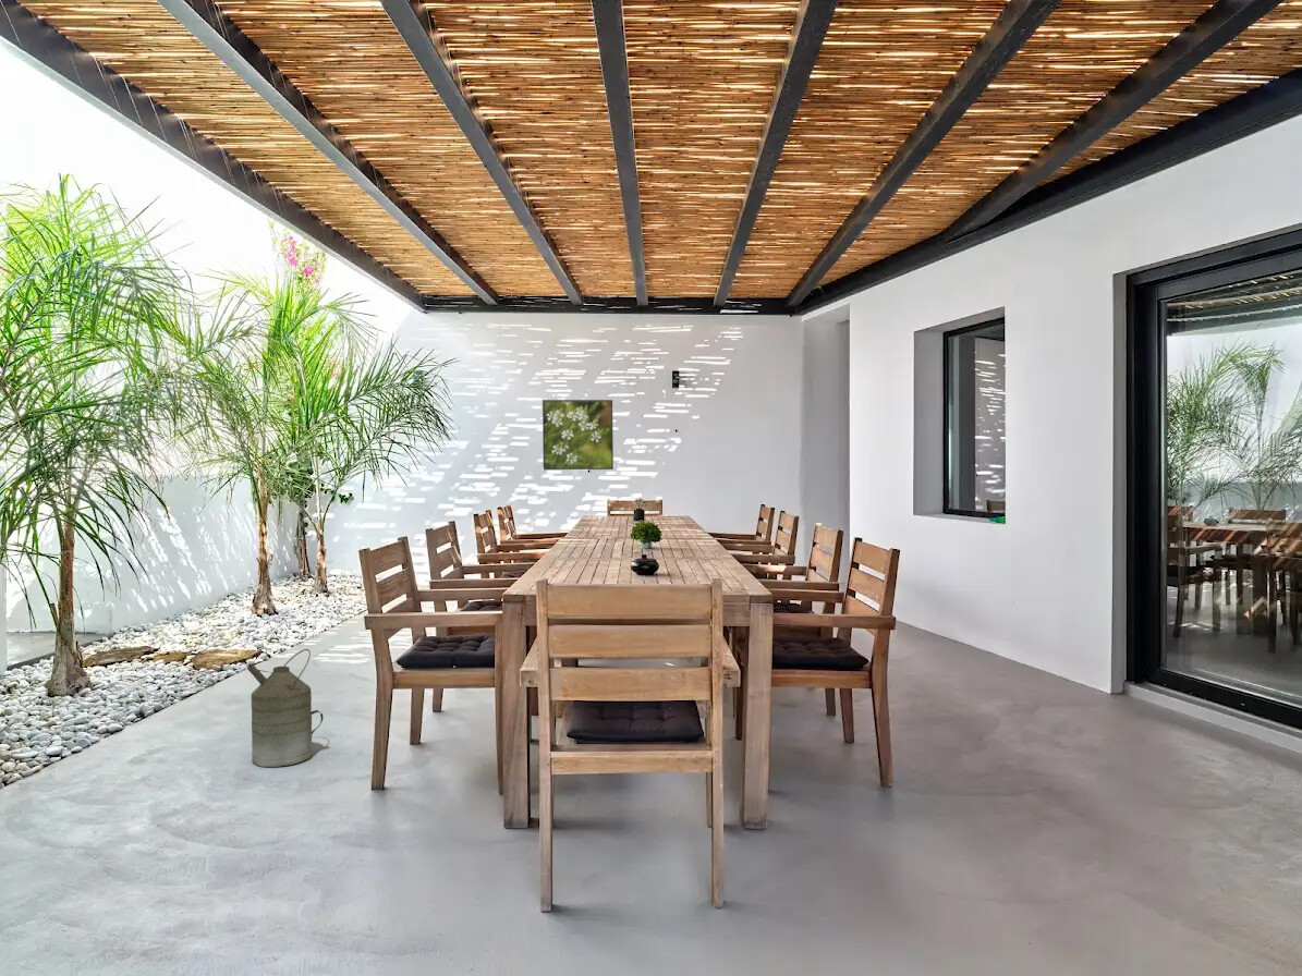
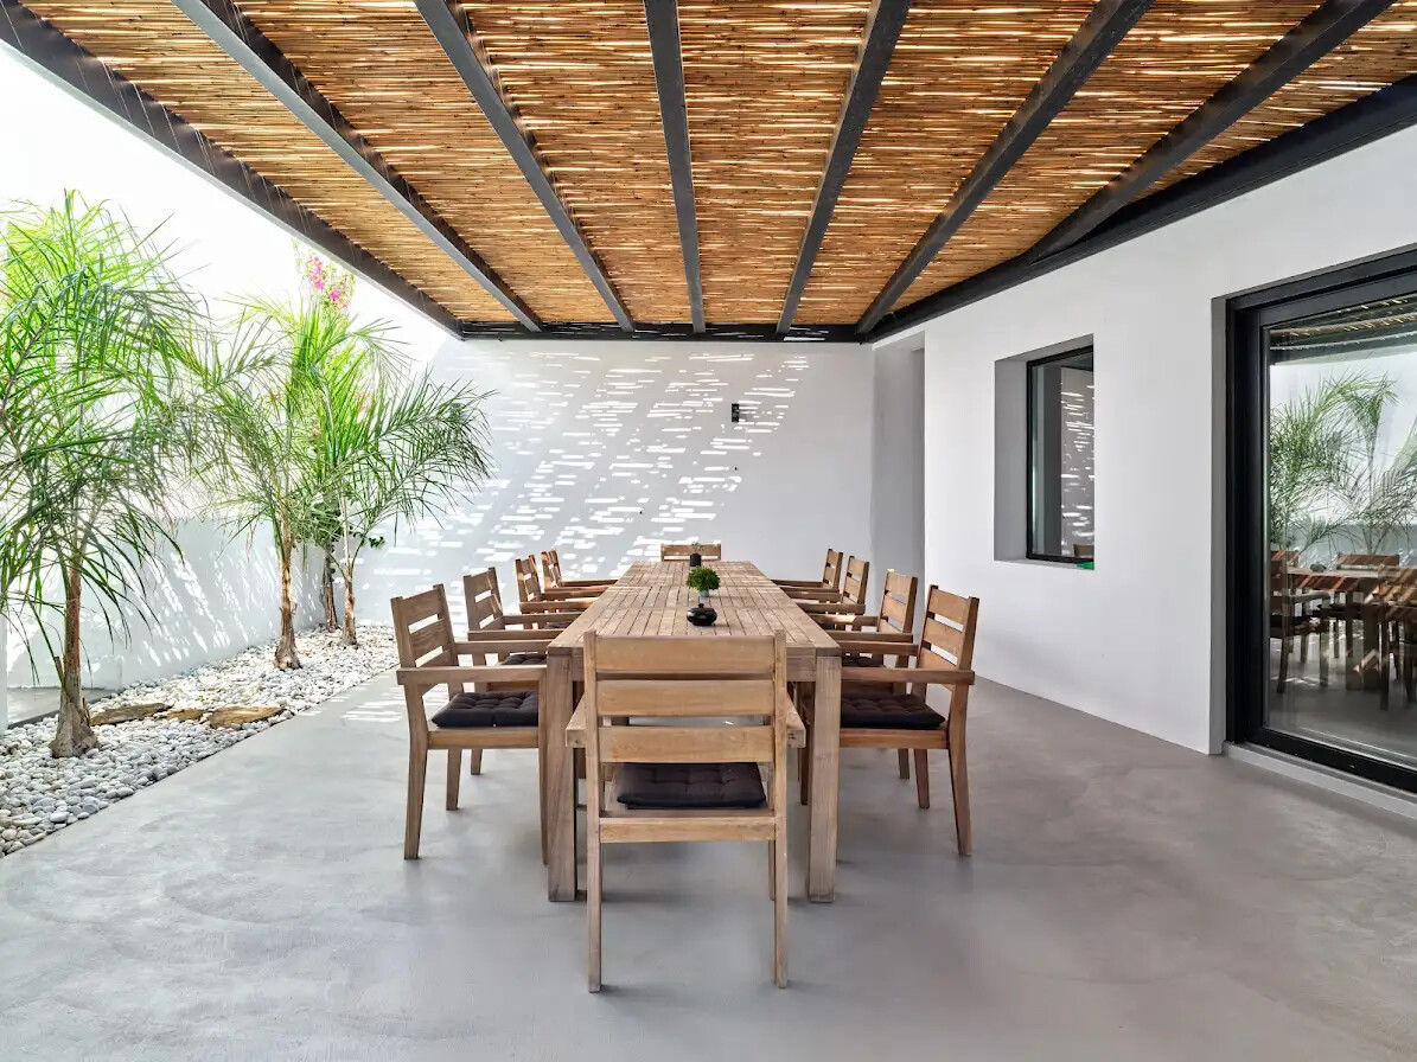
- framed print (577, 435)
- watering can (285, 705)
